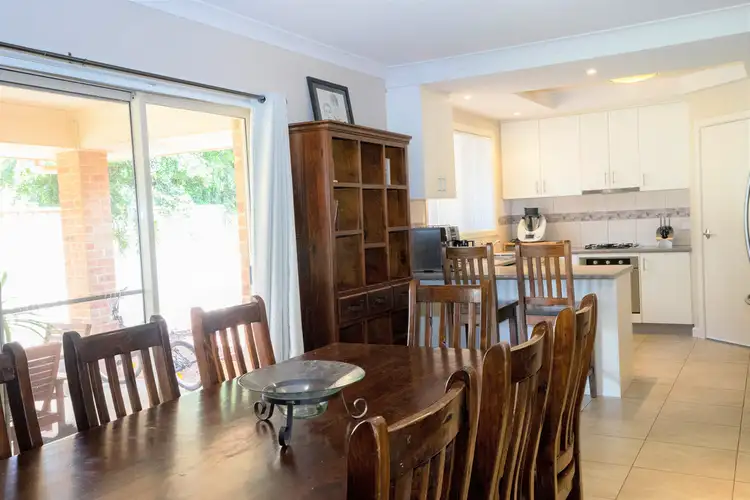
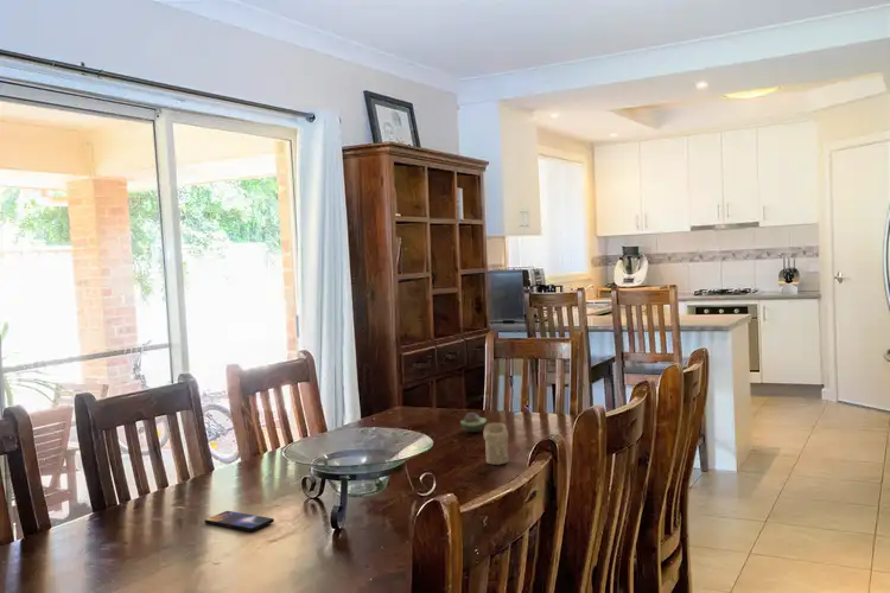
+ candle (496, 444)
+ fruit (475, 422)
+ smartphone (239, 521)
